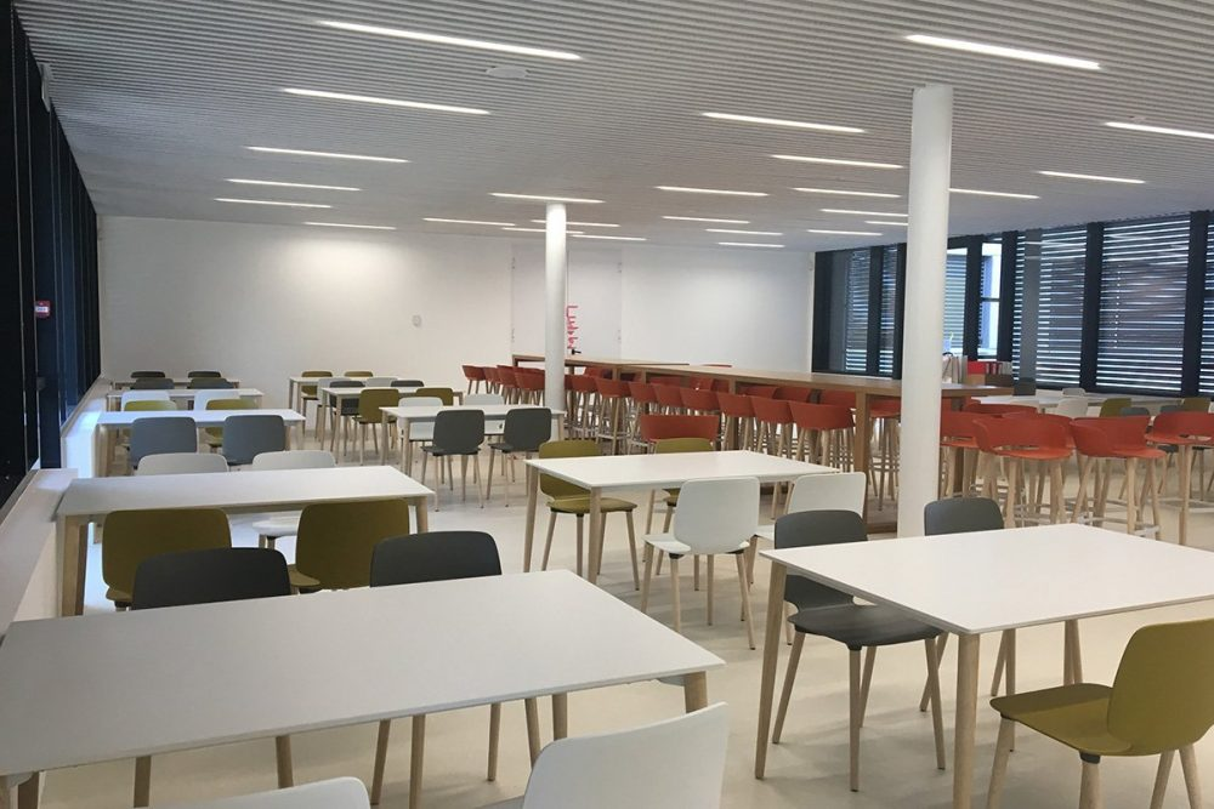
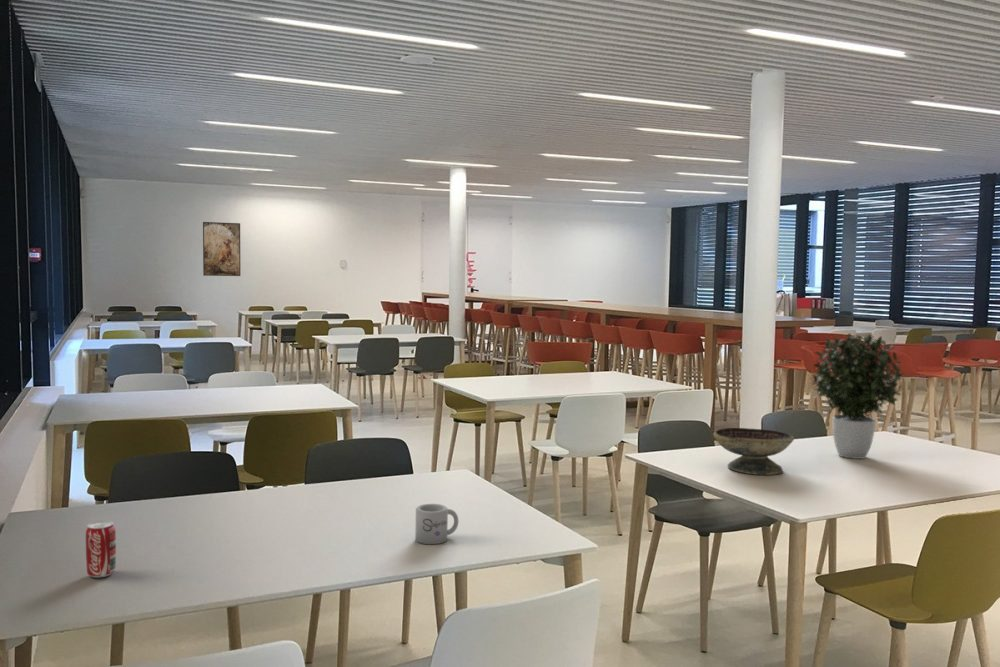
+ beverage can (101, 549)
+ mug (437, 522)
+ decorative bowl (752, 450)
+ potted plant (856, 395)
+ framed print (221, 249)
